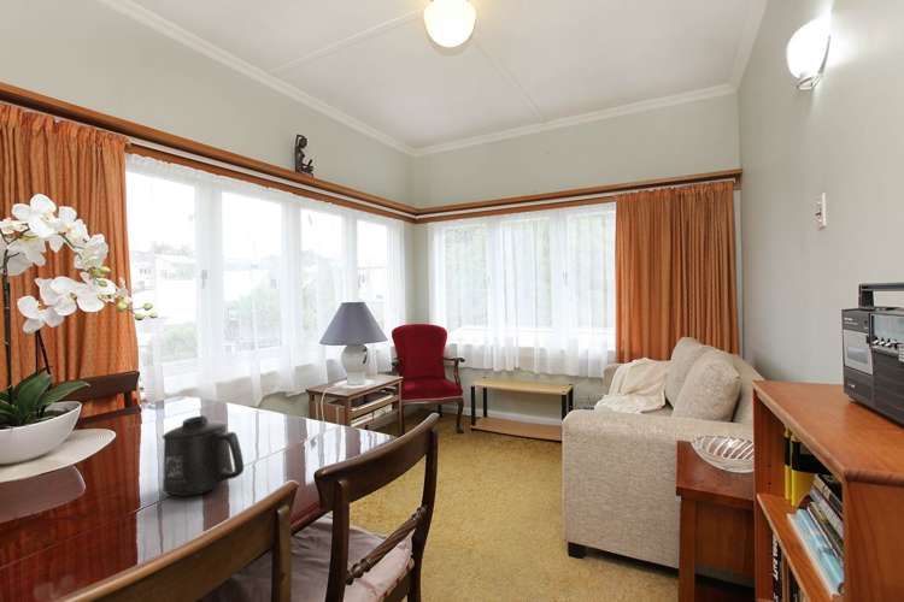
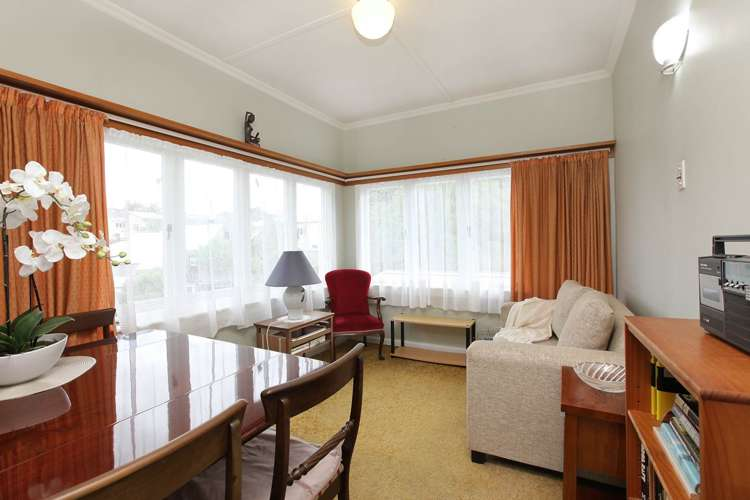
- mug (206, 452)
